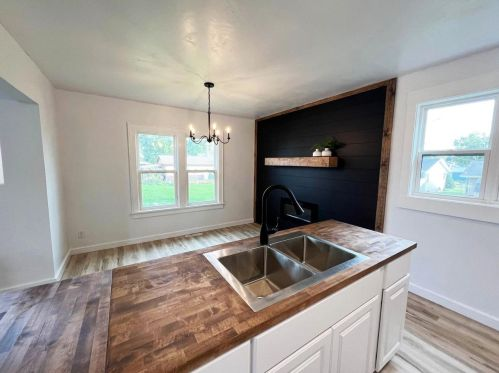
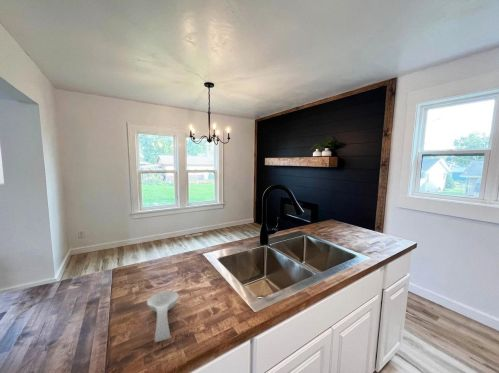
+ spoon rest (163, 308)
